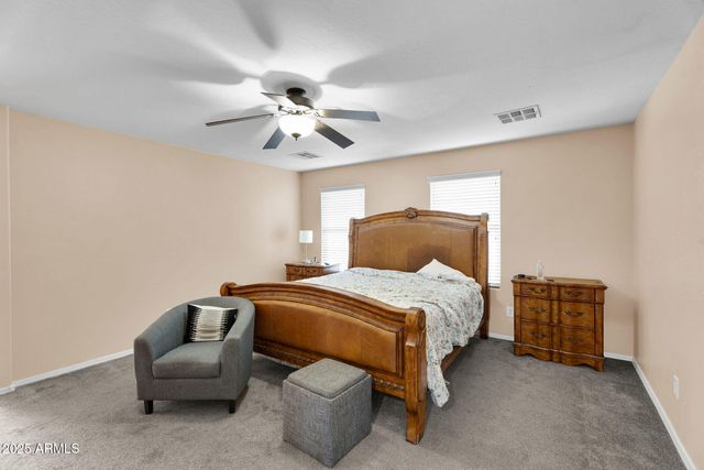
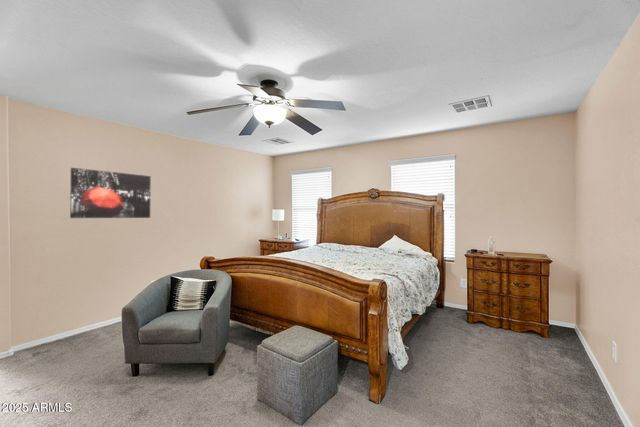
+ wall art (114, 195)
